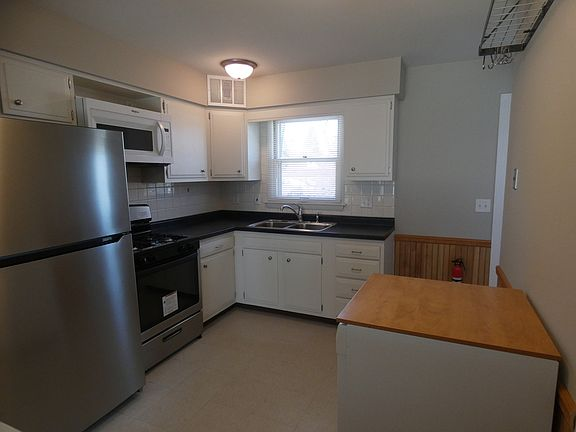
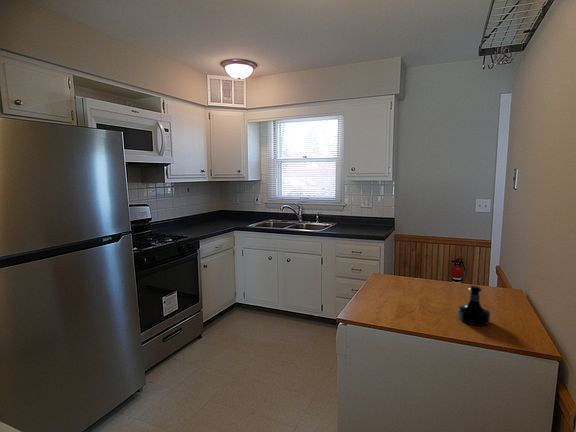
+ tequila bottle (474, 303)
